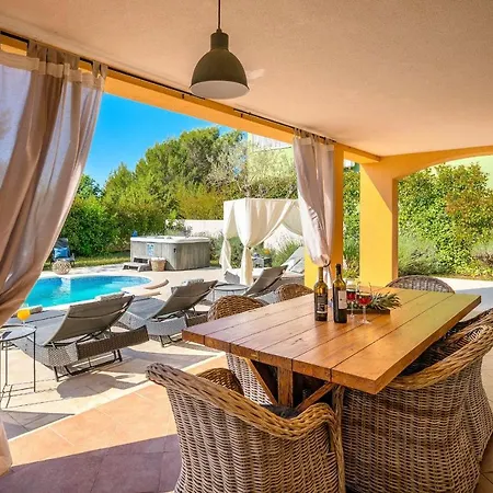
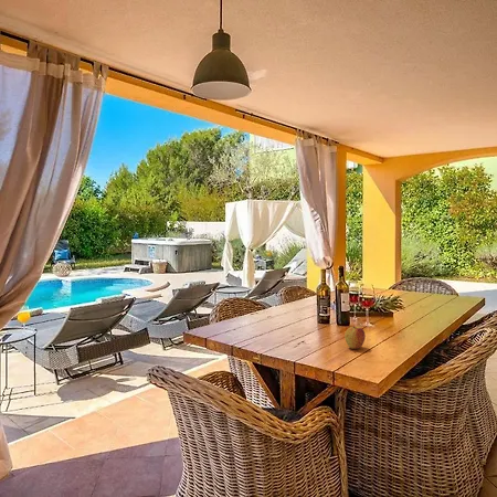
+ apple (355, 337)
